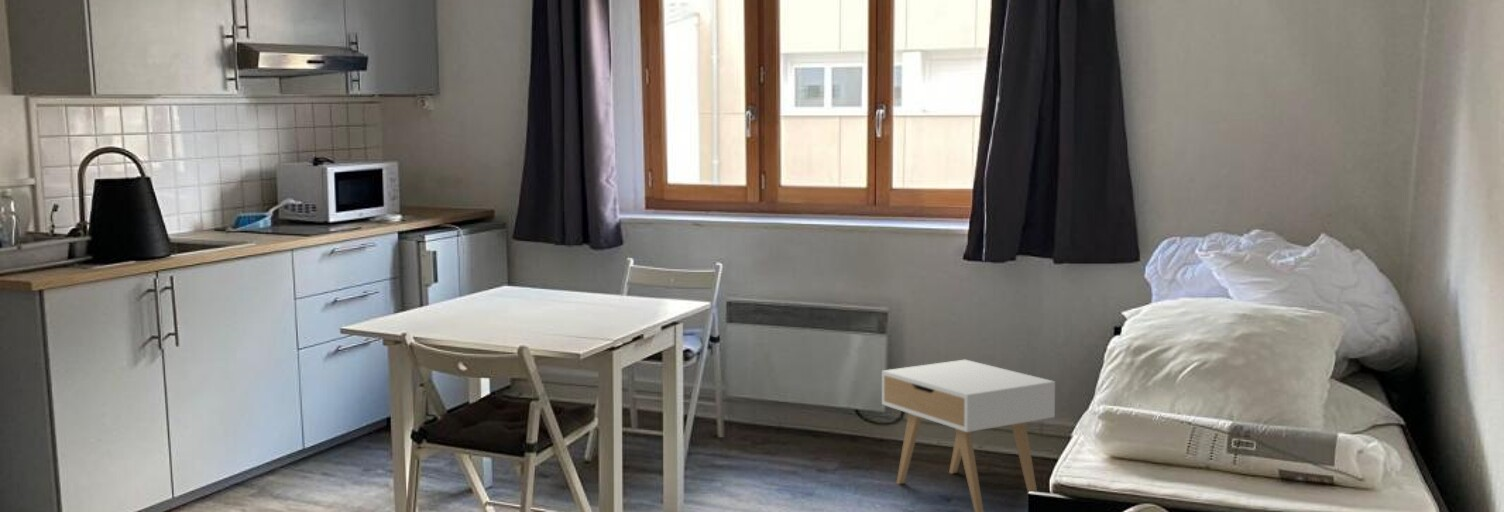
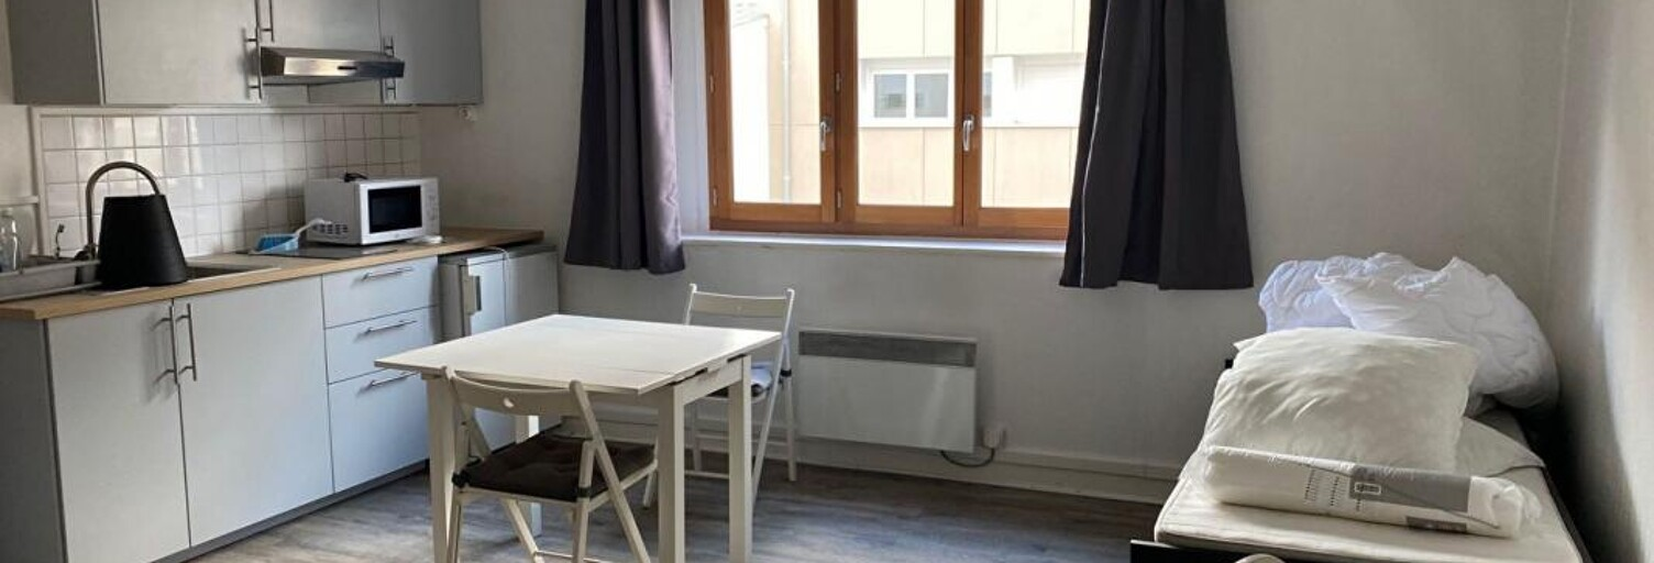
- nightstand (965, 435)
